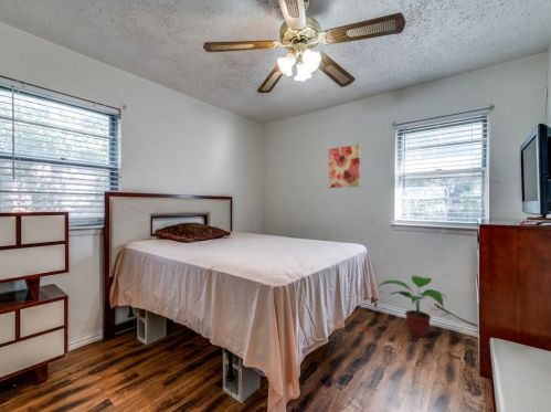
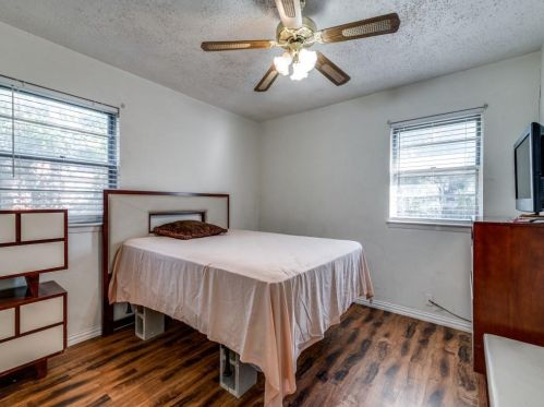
- potted plant (412, 302)
- wall art (343, 167)
